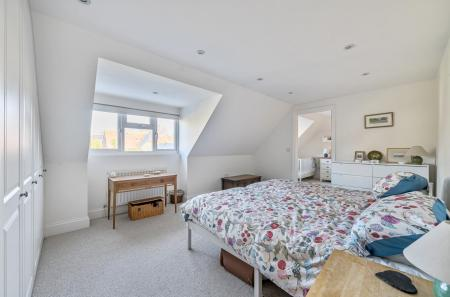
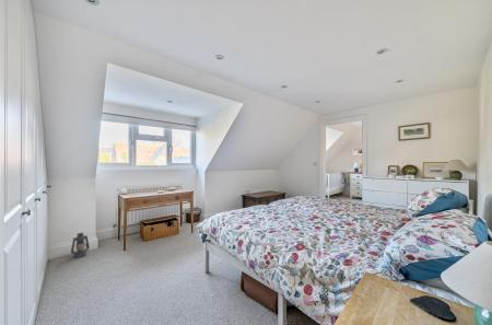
+ lantern (80, 244)
